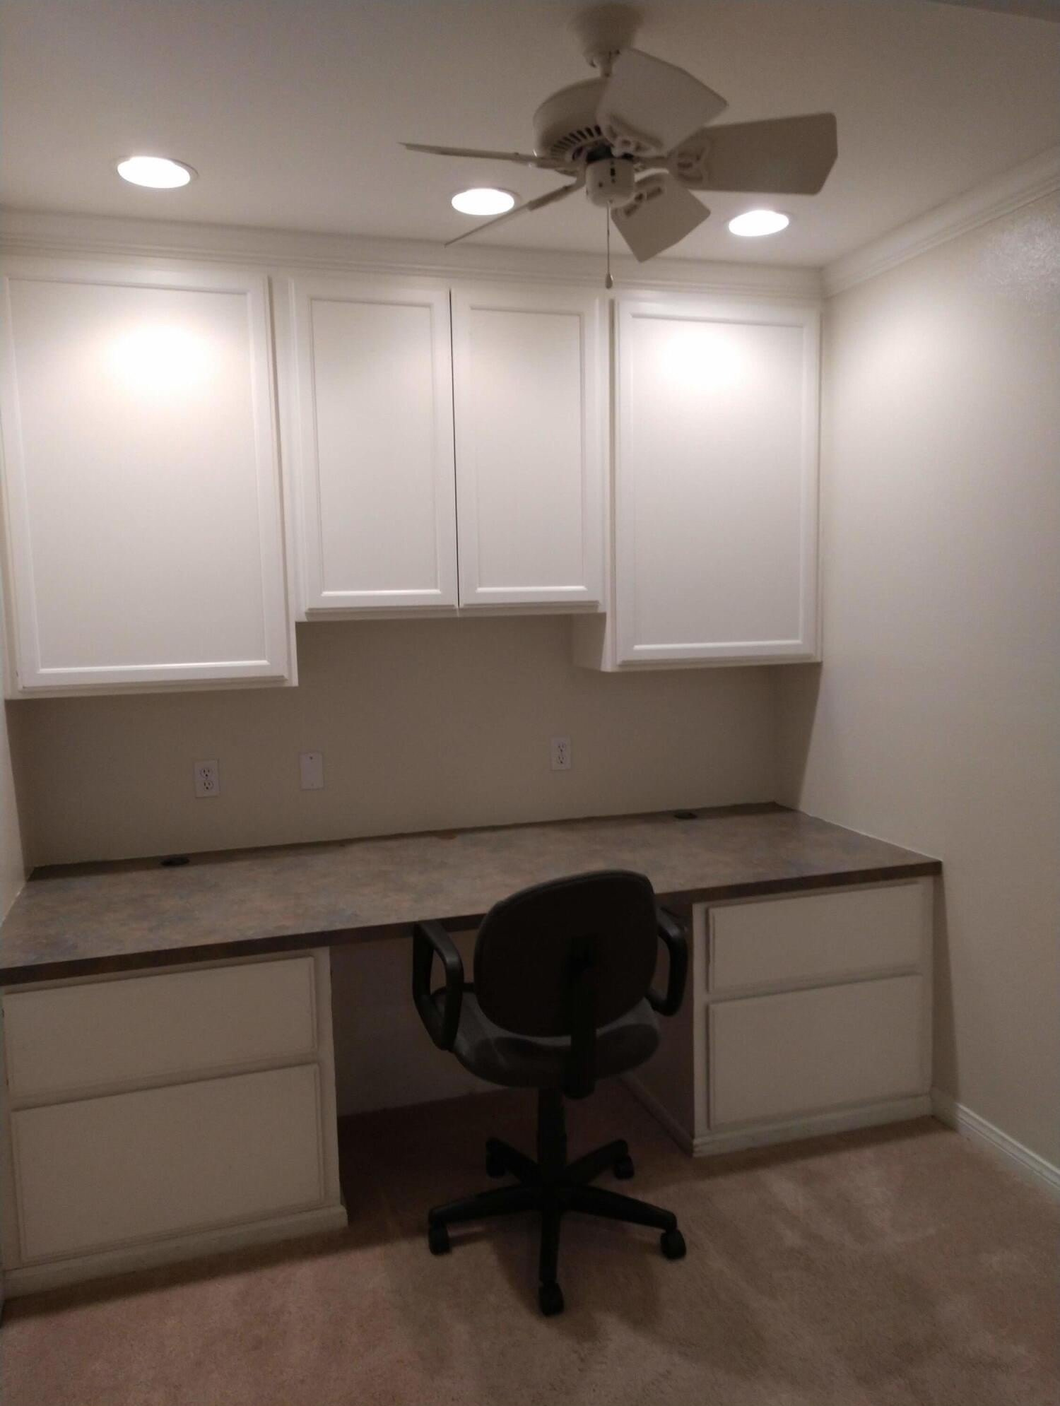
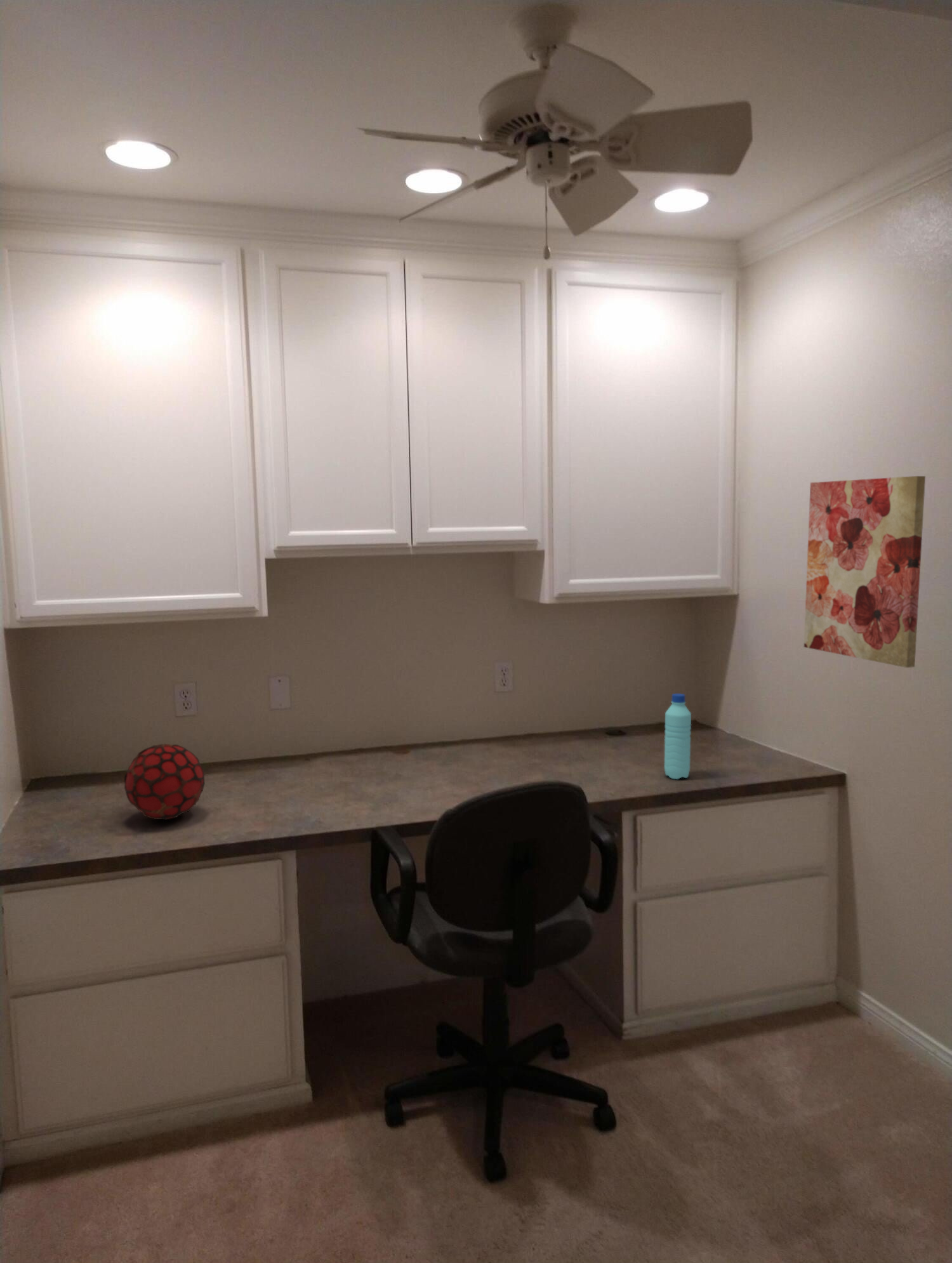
+ decorative orb (165, 781)
+ wall art (859, 569)
+ water bottle (677, 736)
